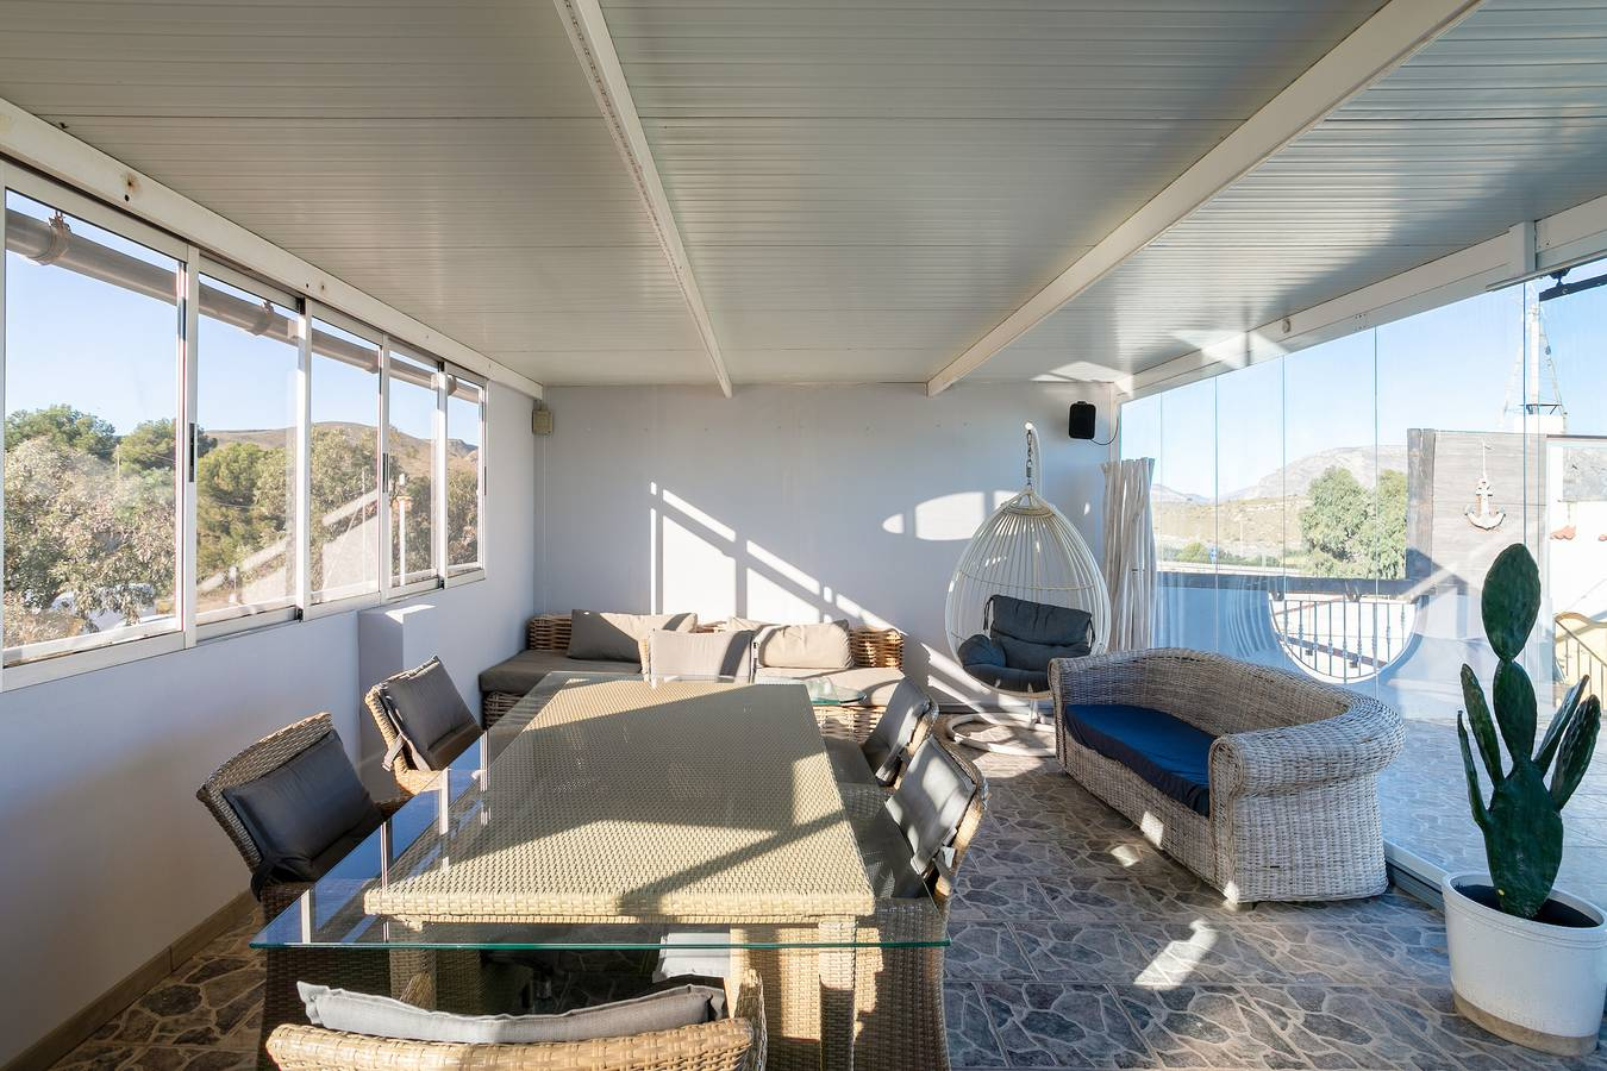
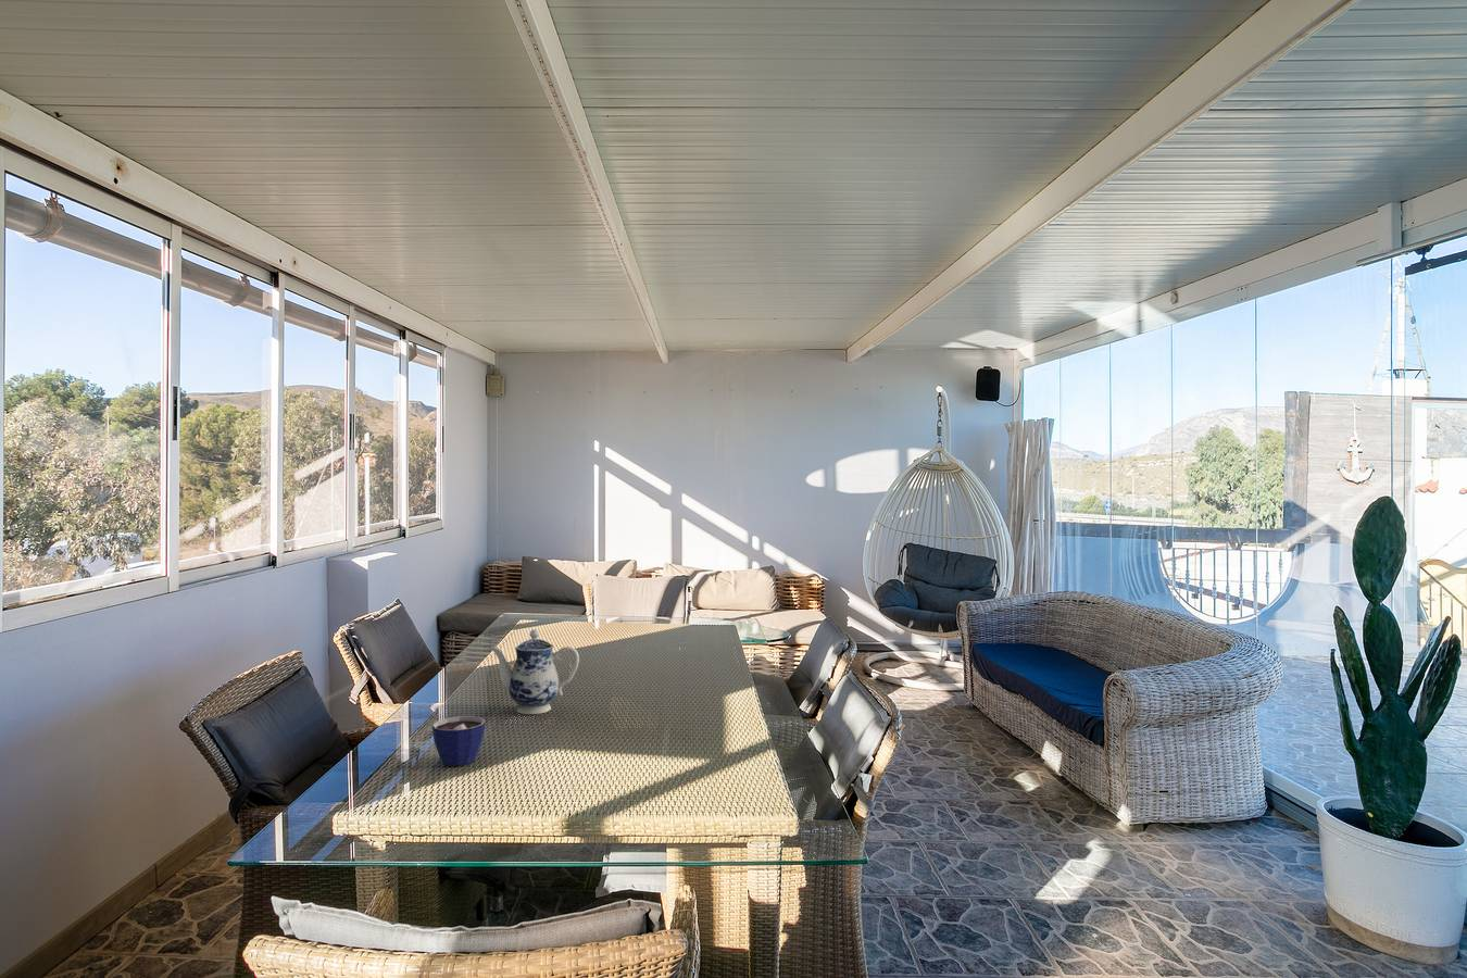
+ cup (461, 738)
+ teapot (534, 669)
